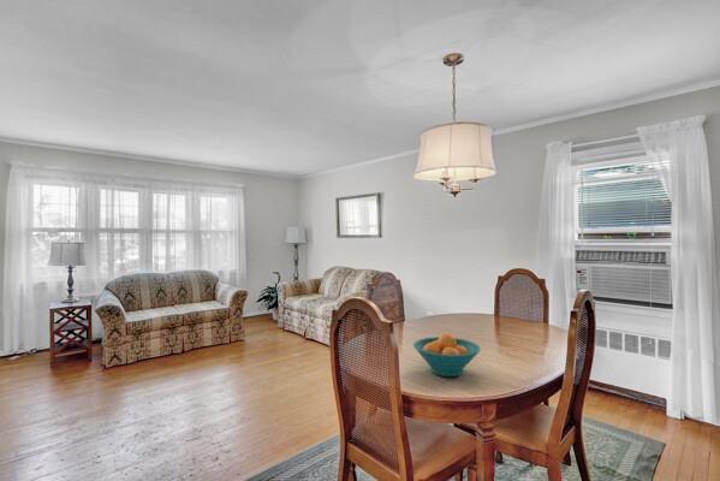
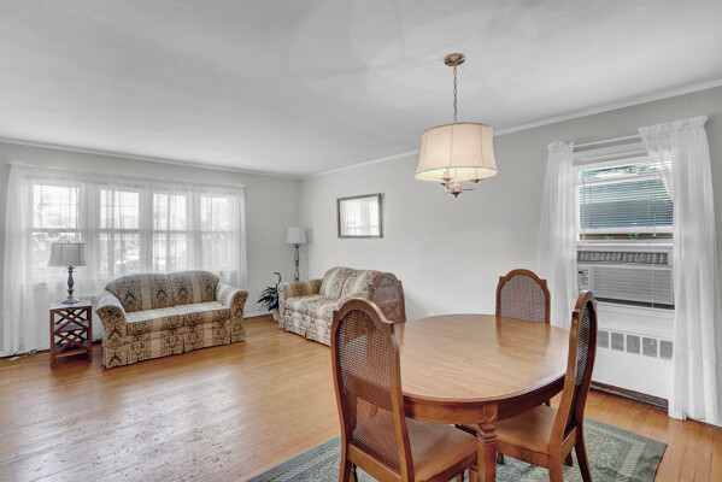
- fruit bowl (446, 352)
